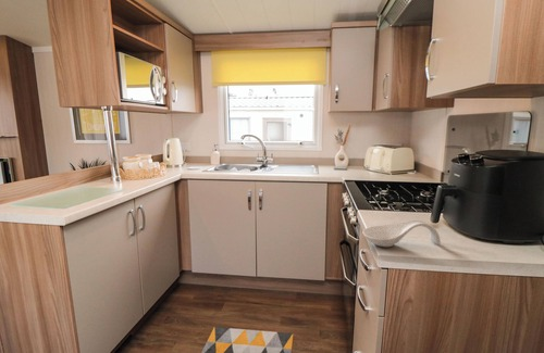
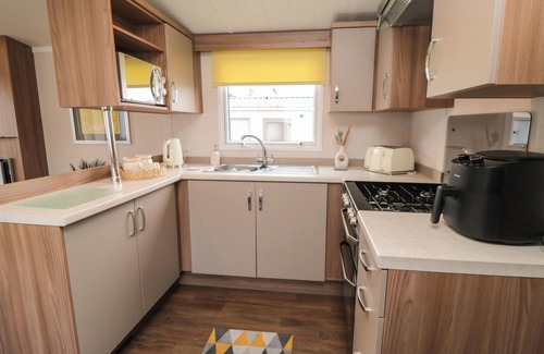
- spoon rest (400, 232)
